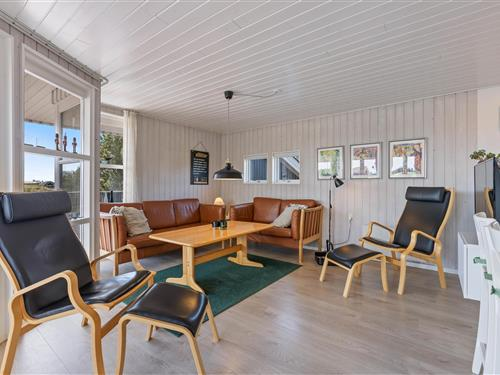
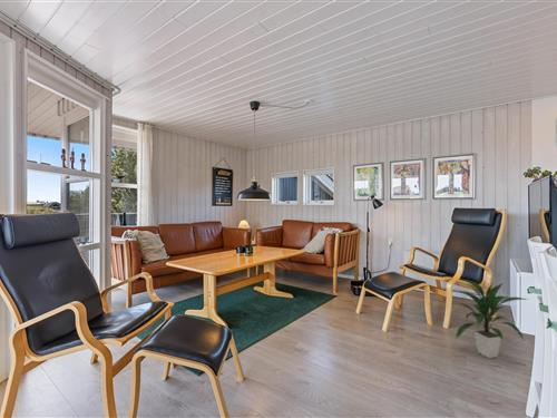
+ indoor plant (483, 315)
